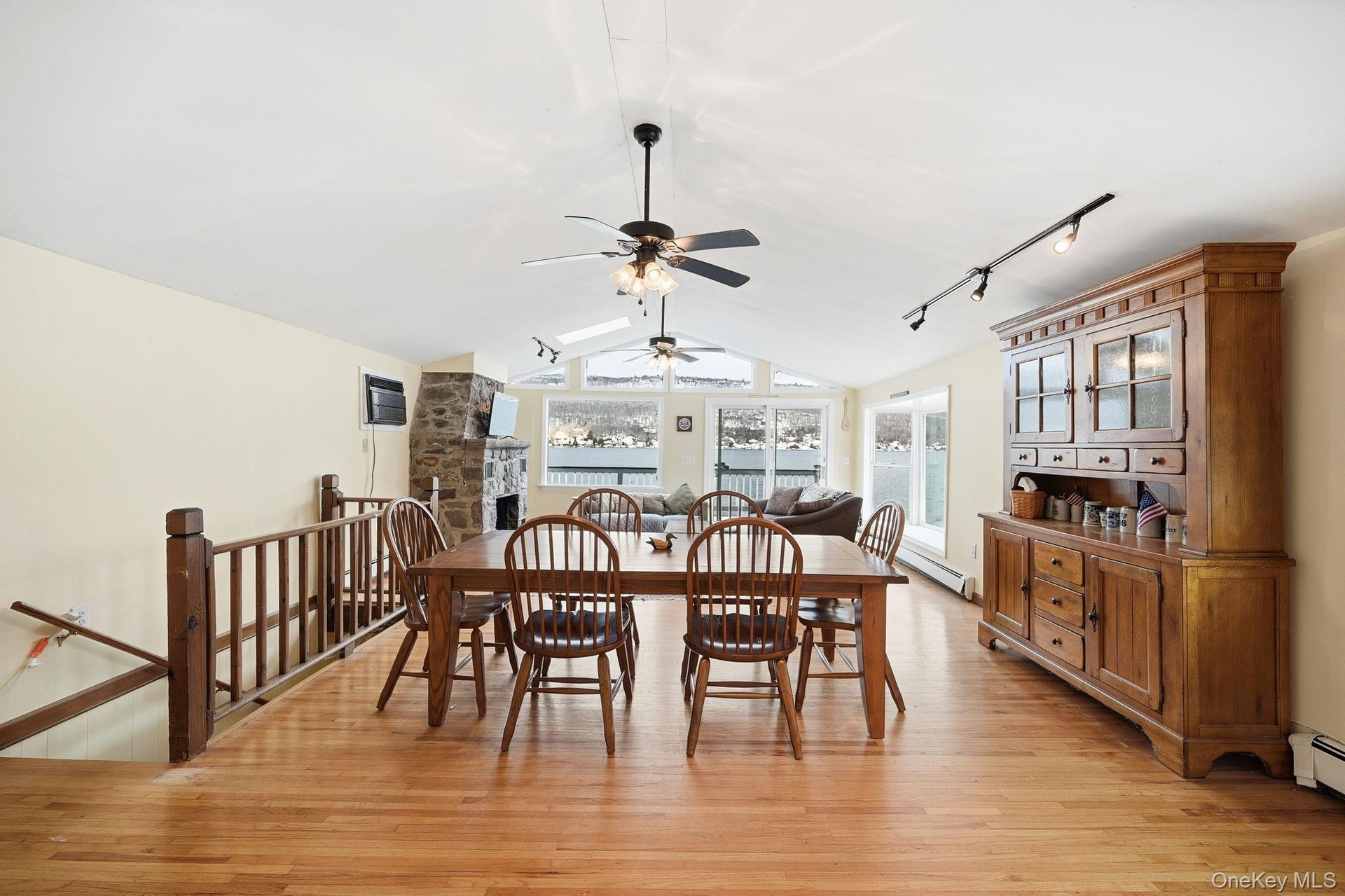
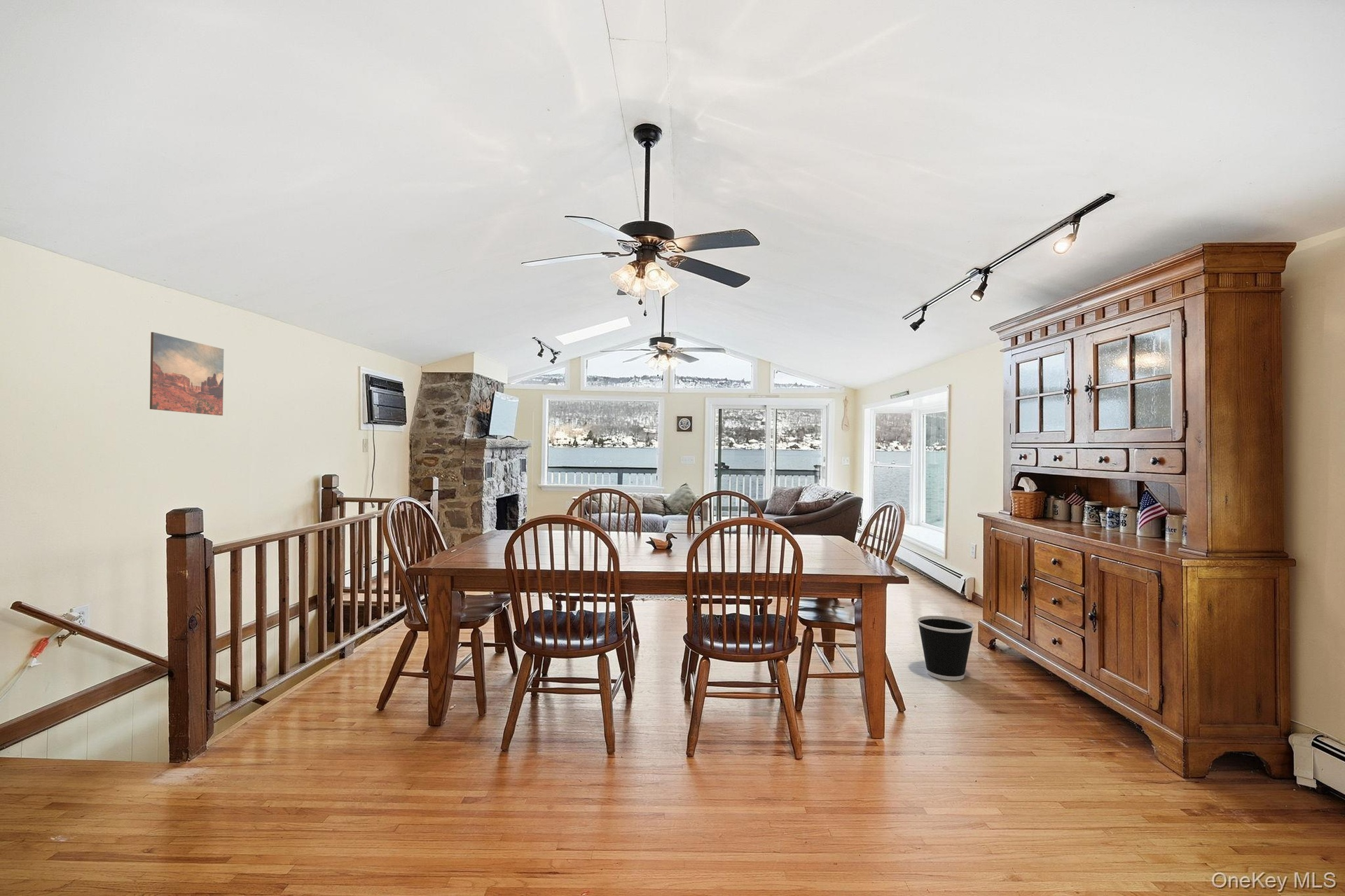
+ wall art (189, 377)
+ wastebasket (945, 648)
